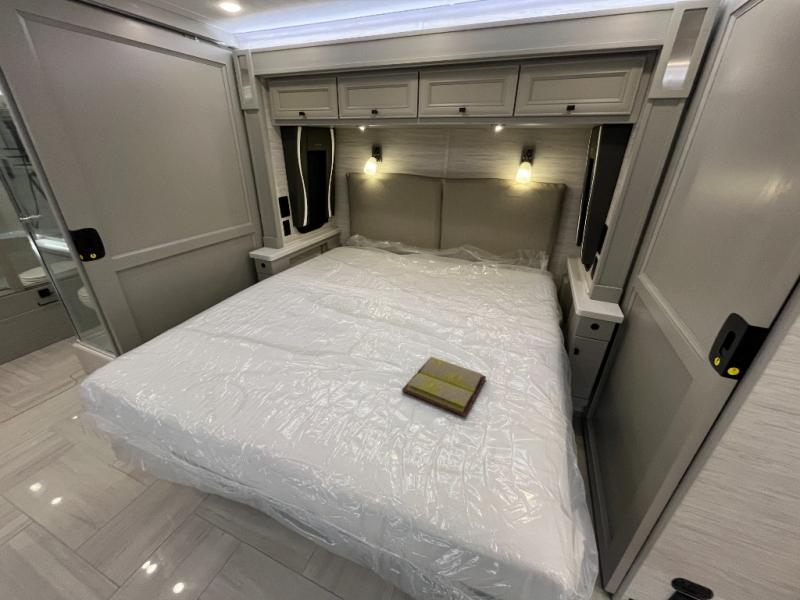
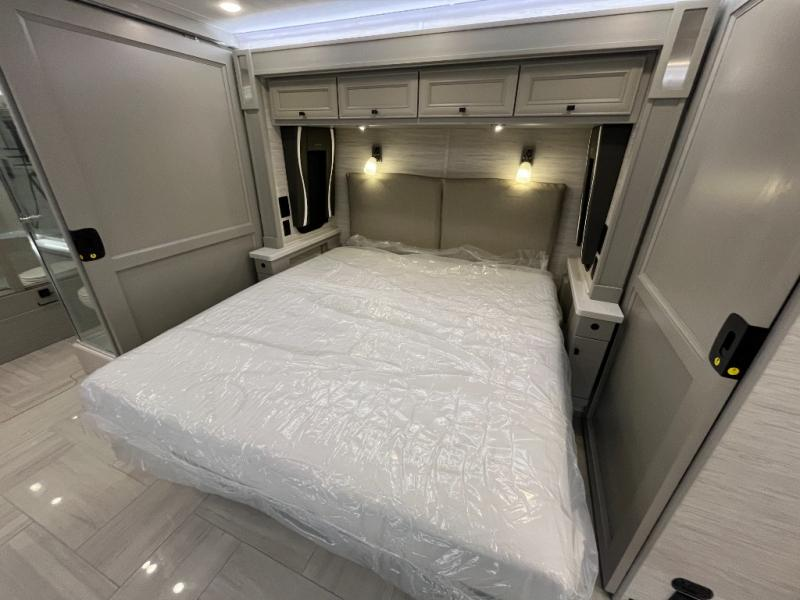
- diary (445, 381)
